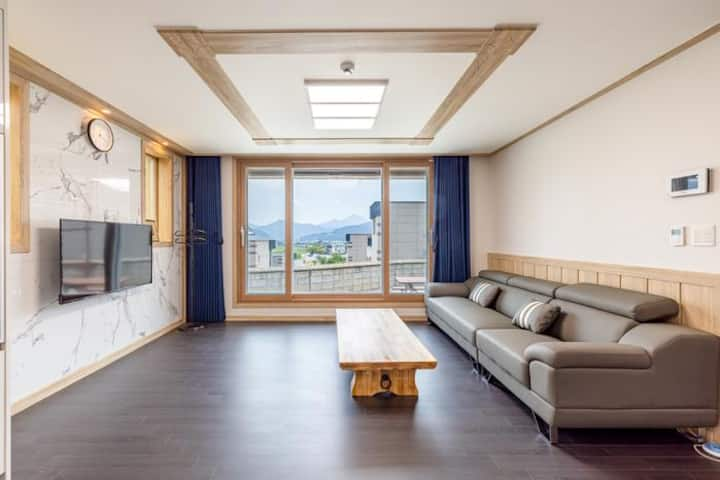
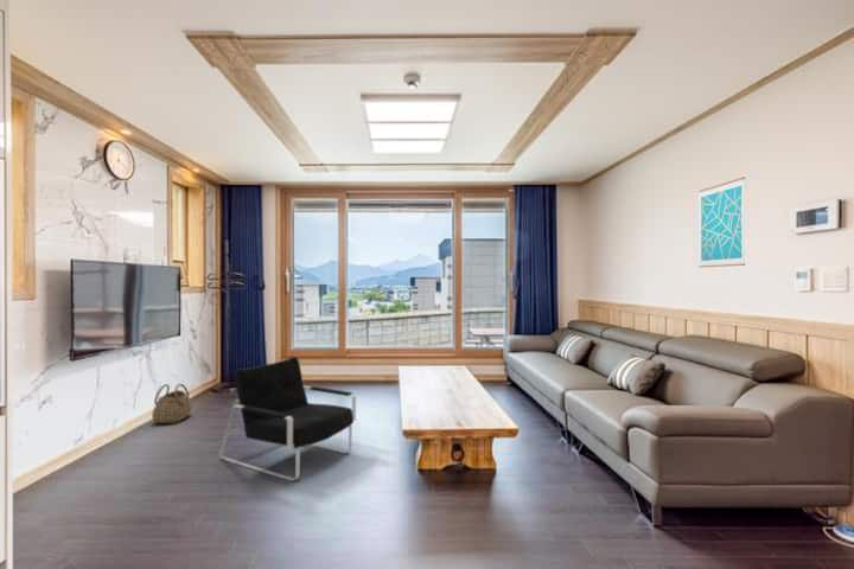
+ wall art (720, 225)
+ armchair (288, 410)
+ basket (172, 402)
